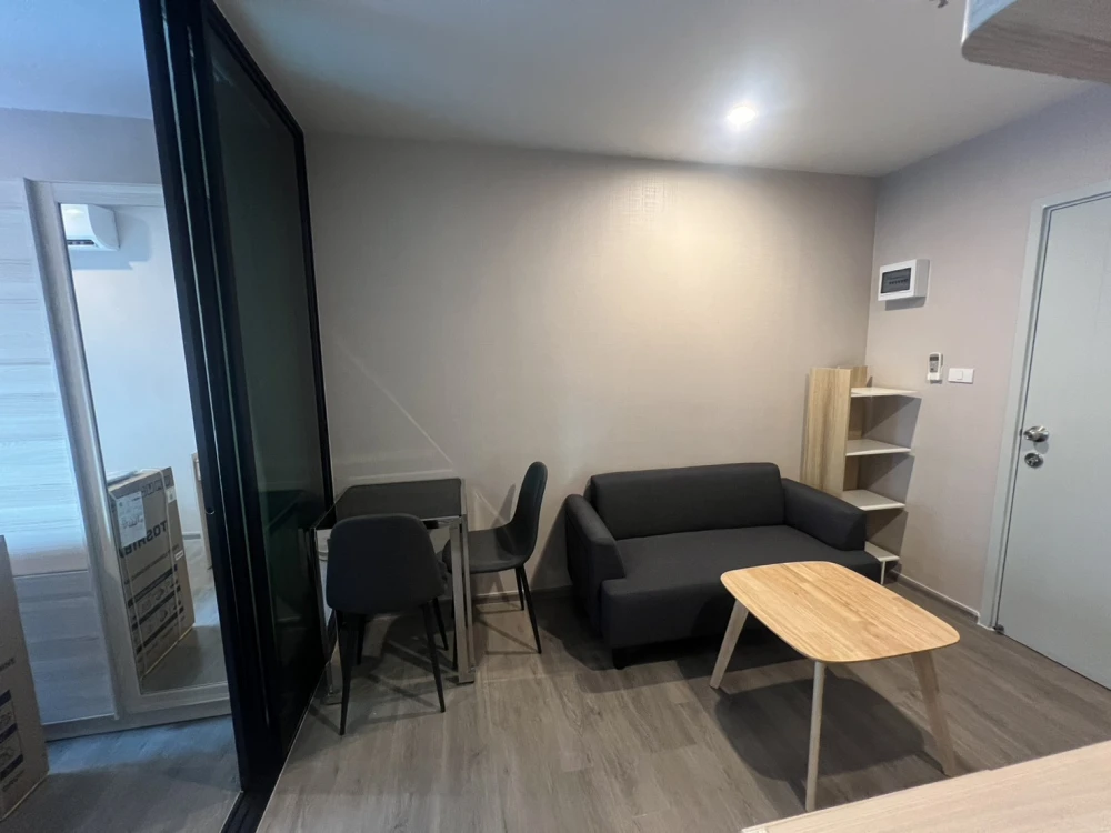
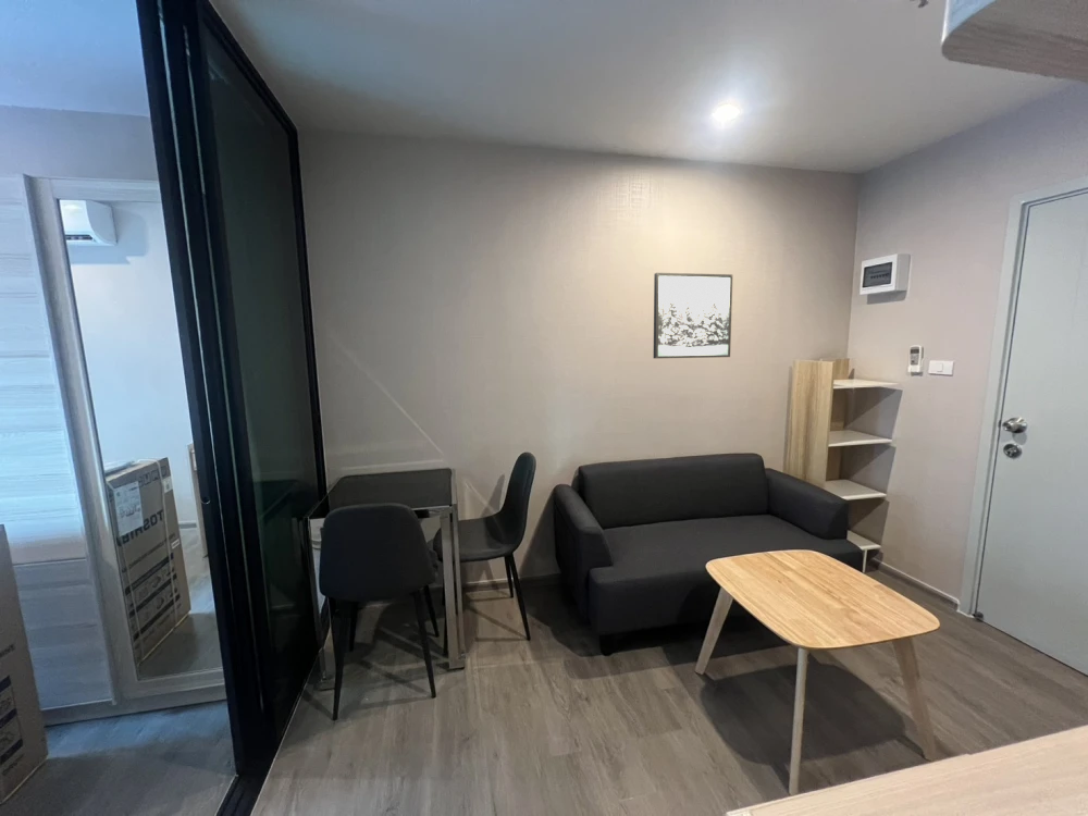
+ wall art (693, 316)
